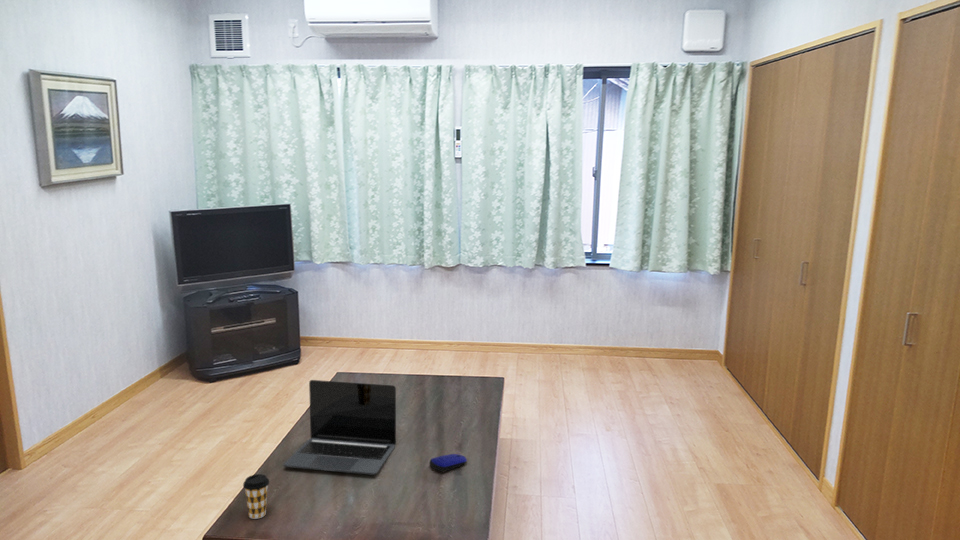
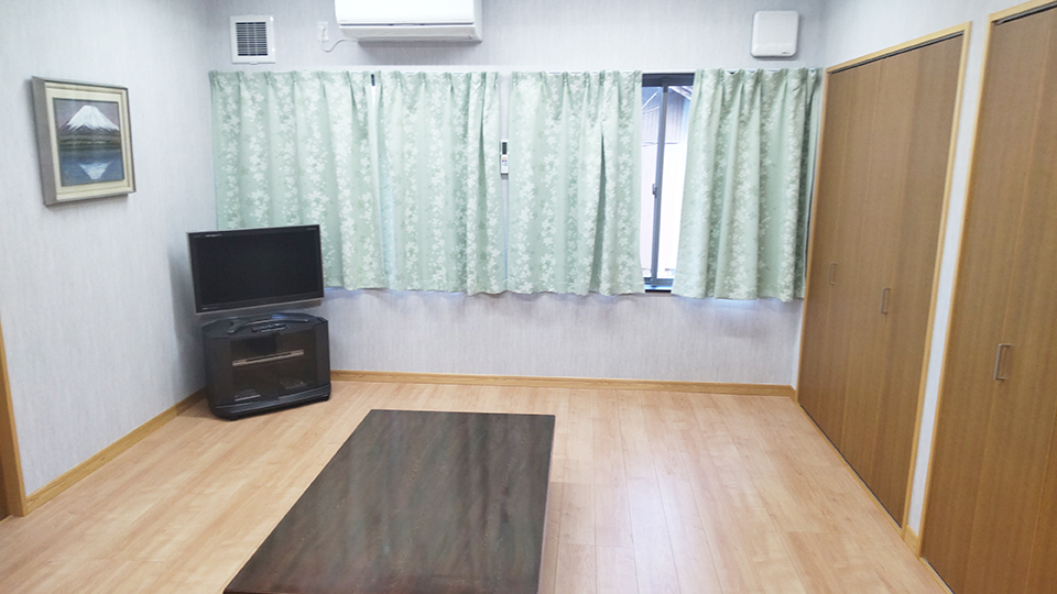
- coffee cup (256, 496)
- computer mouse (448, 460)
- laptop (340, 425)
